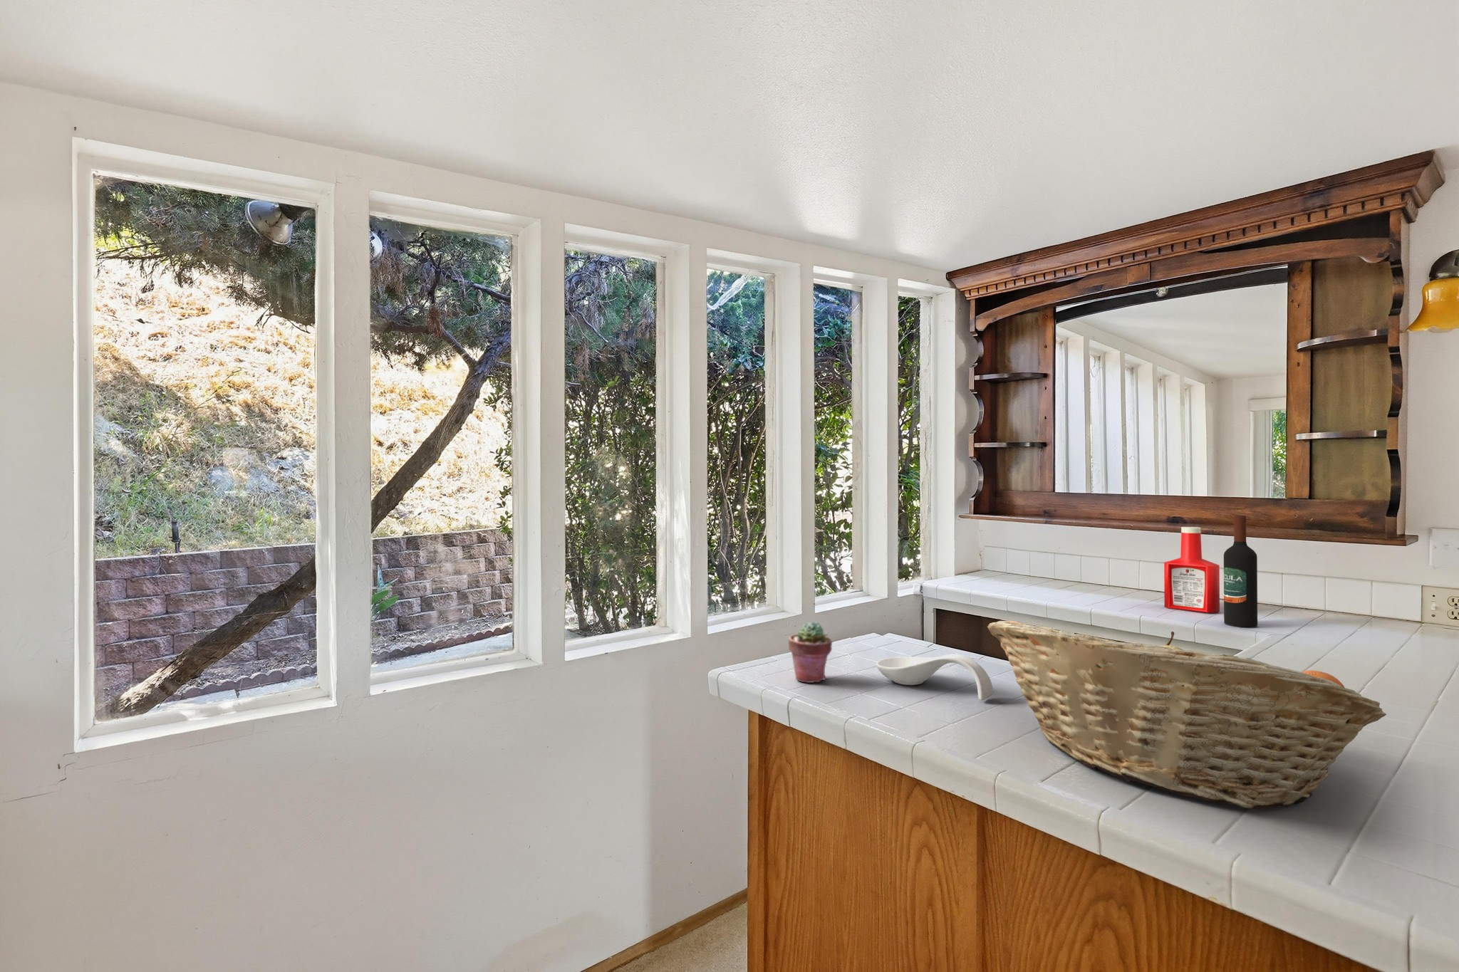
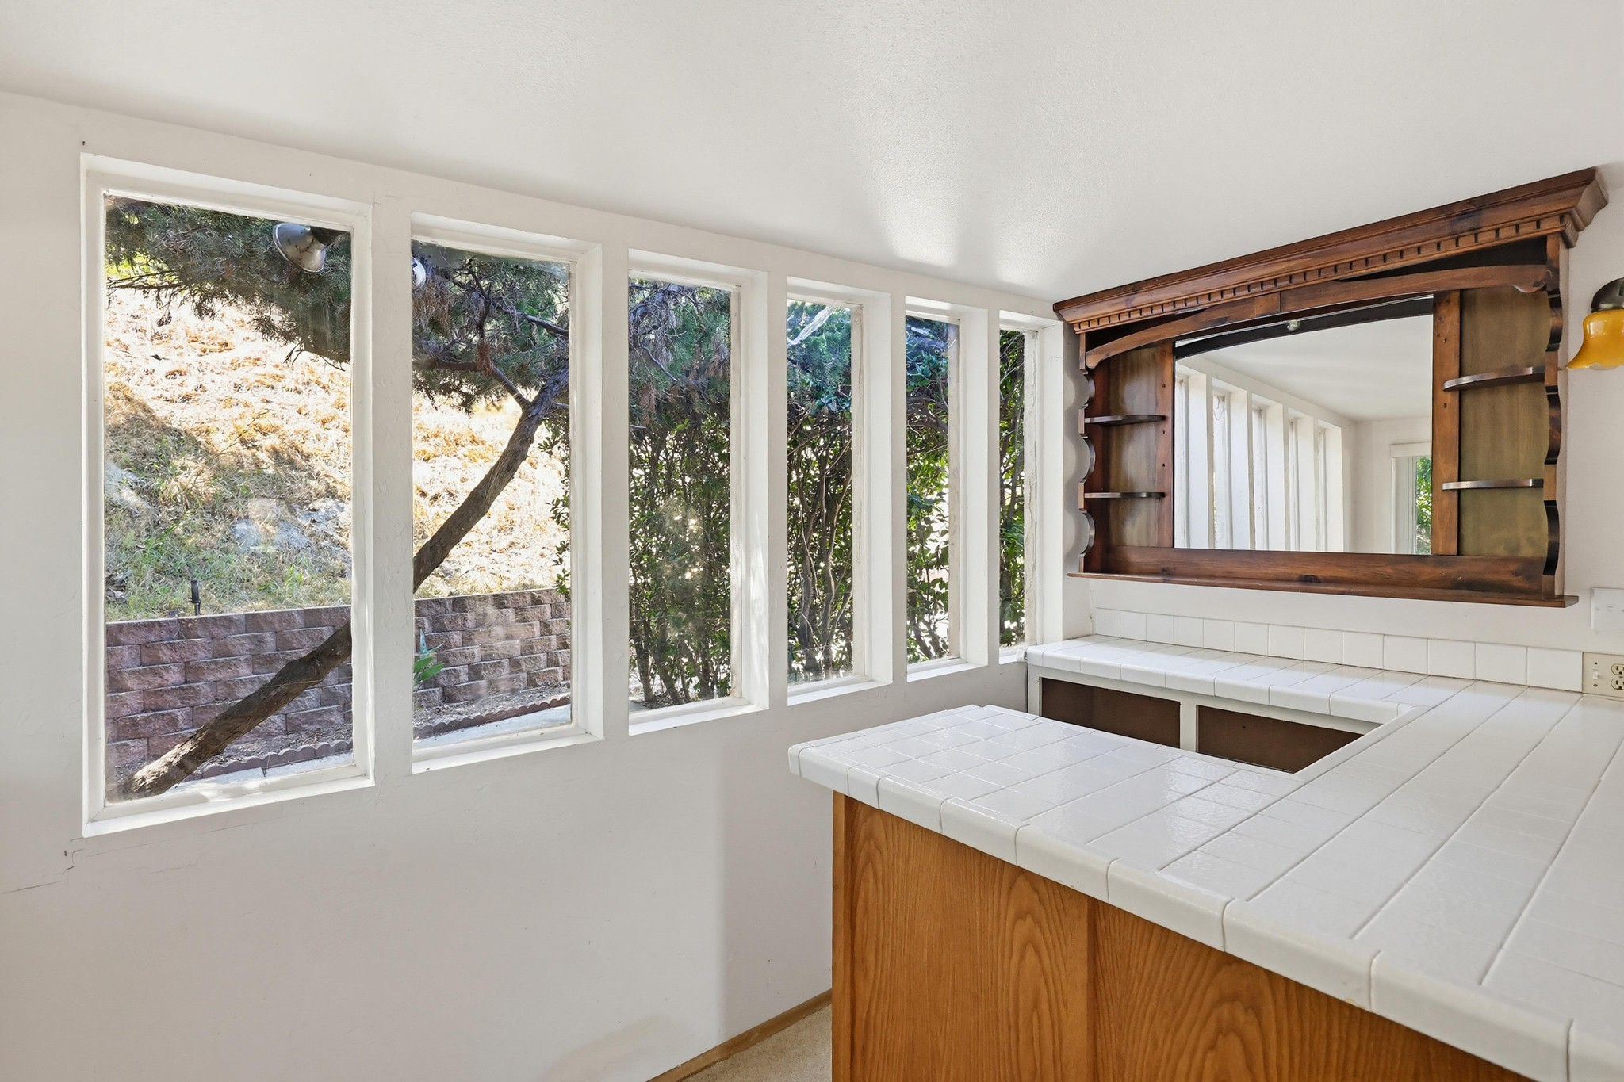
- spoon rest (932, 668)
- wine bottle (1240, 570)
- fruit basket (1157, 690)
- soap bottle (1191, 567)
- potted succulent (810, 650)
